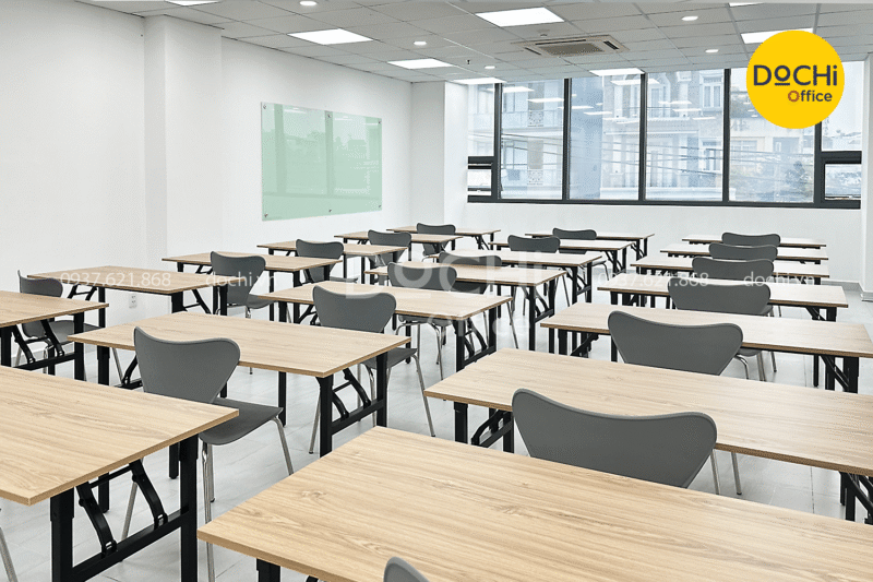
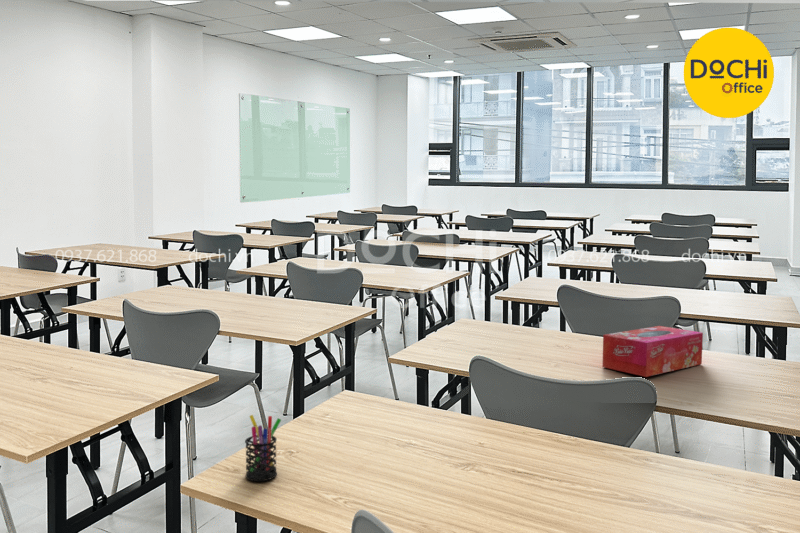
+ tissue box (653, 349)
+ pen holder (265, 444)
